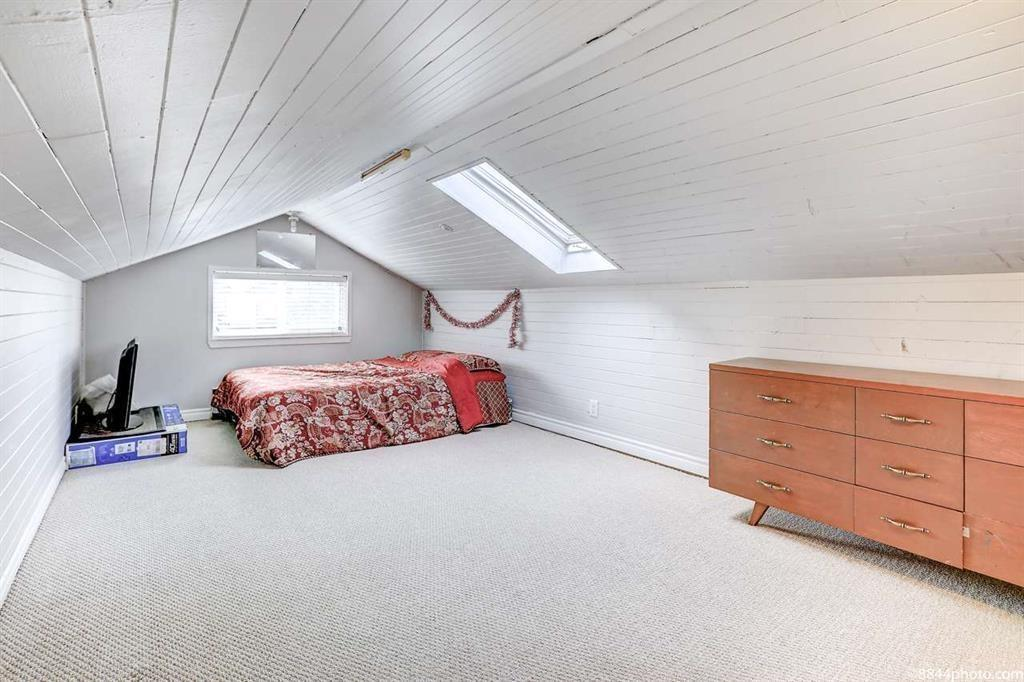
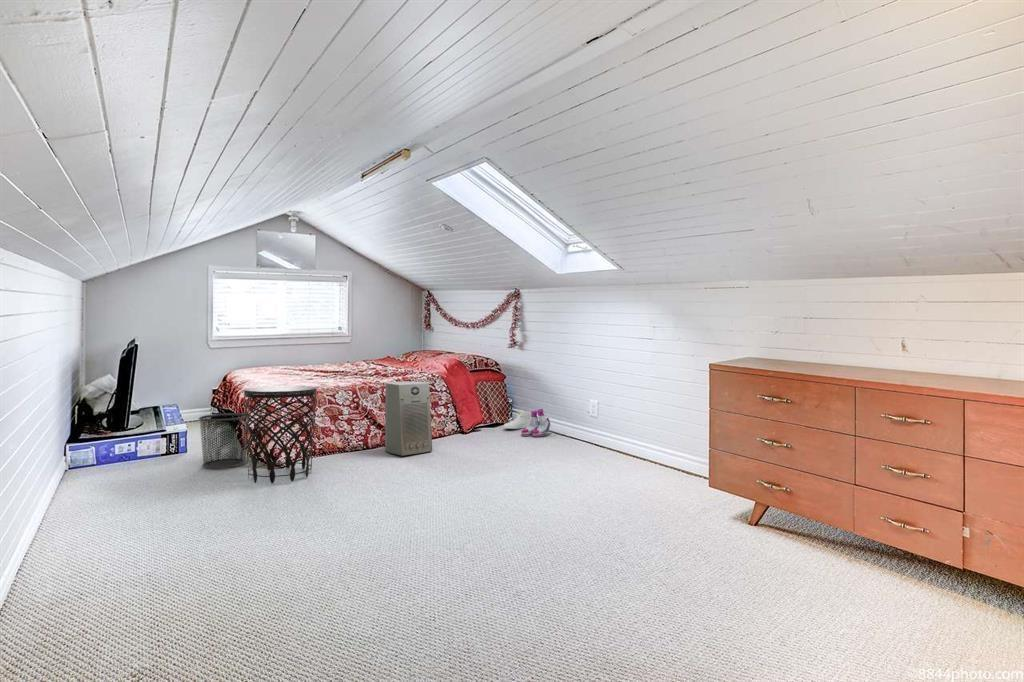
+ boots (535, 421)
+ waste bin (224, 440)
+ sneaker (517, 418)
+ side table (280, 431)
+ fan (405, 416)
